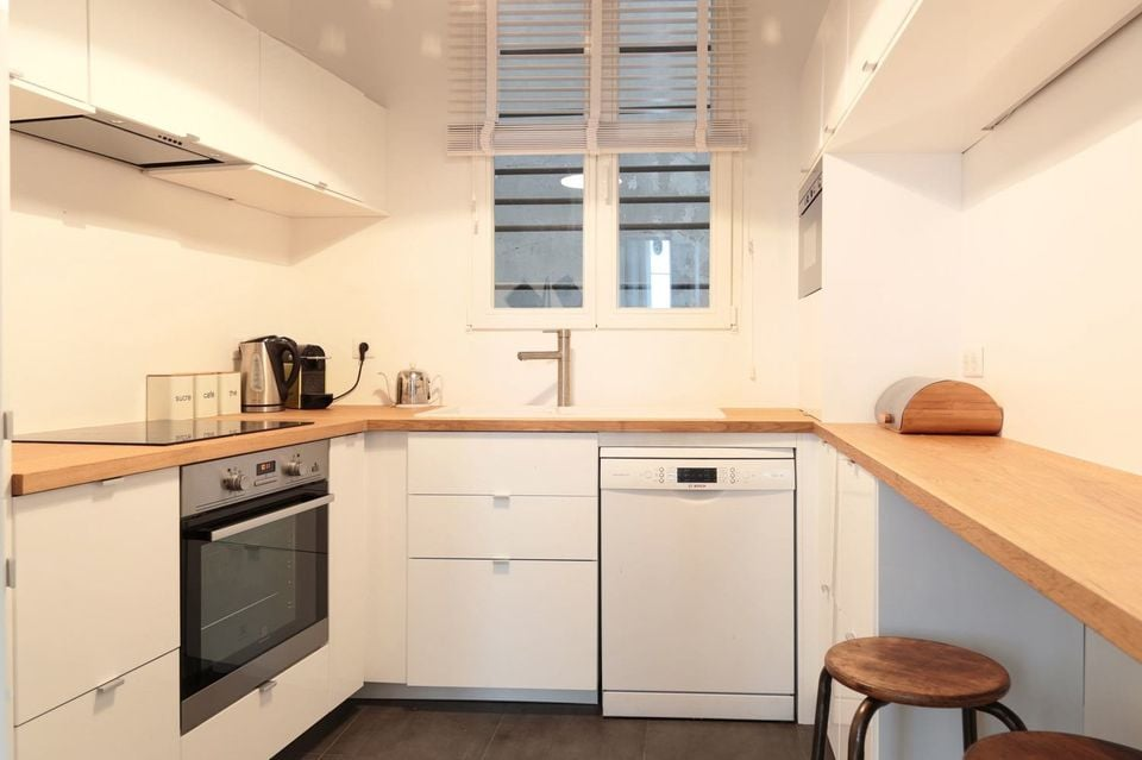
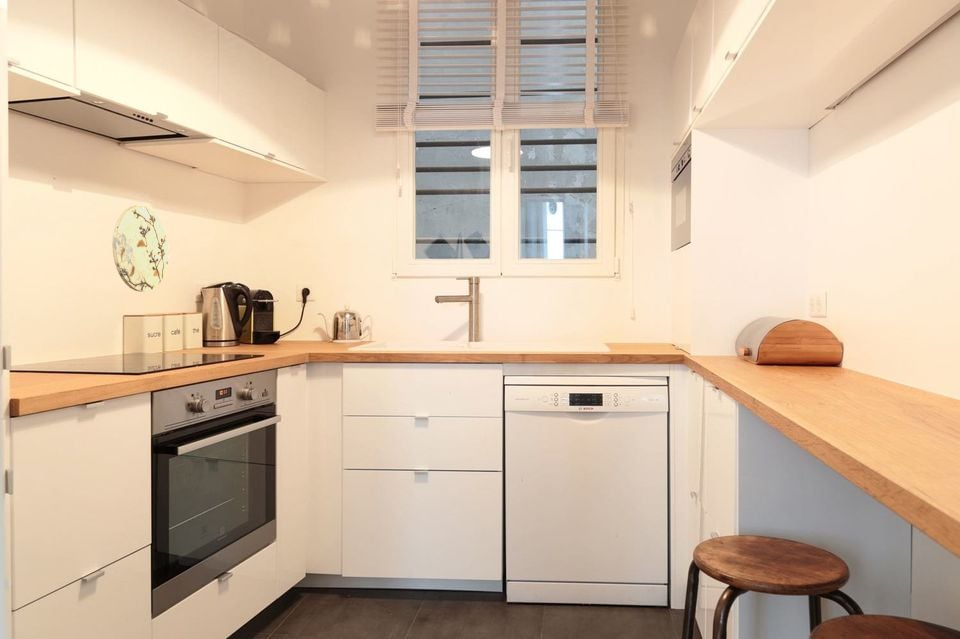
+ decorative plate (141, 248)
